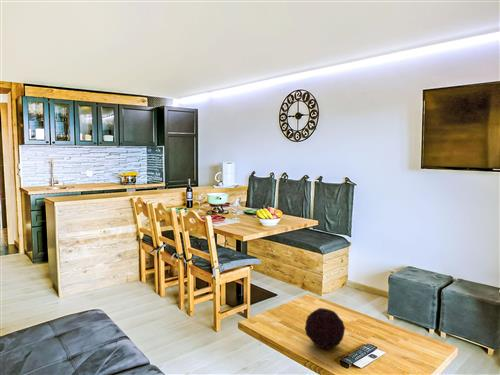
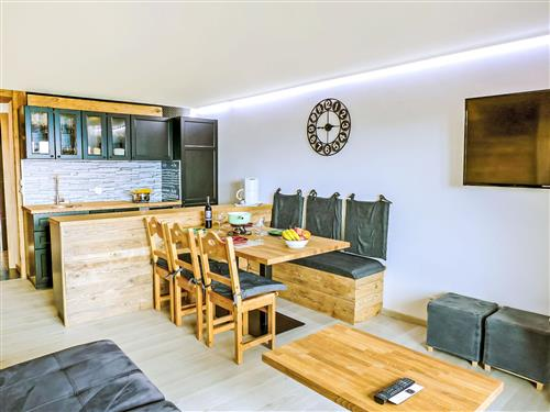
- decorative orb (324, 327)
